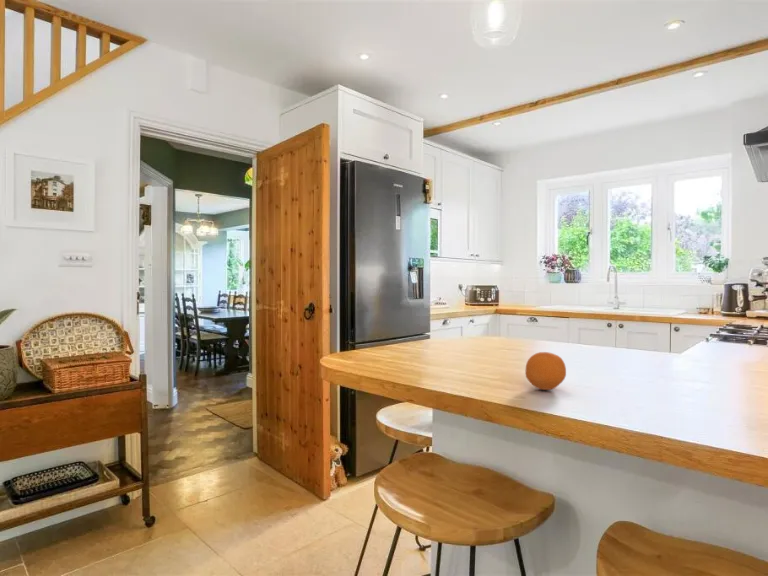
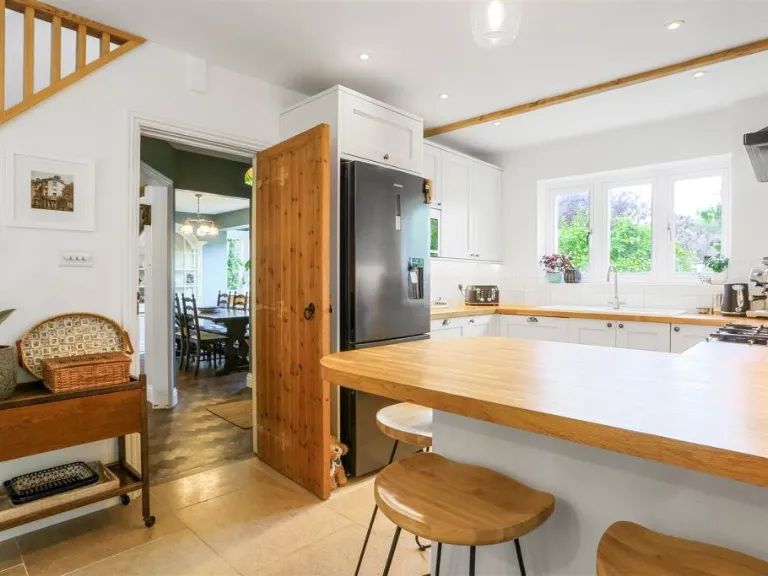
- fruit (545, 370)
